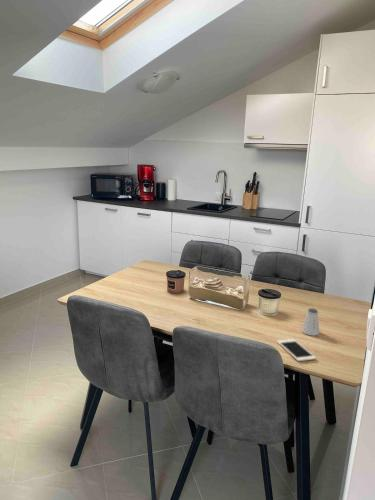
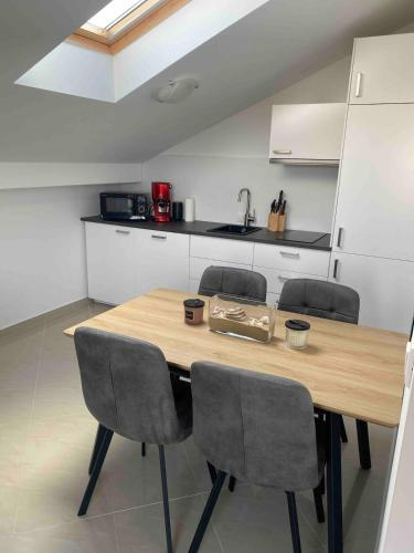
- saltshaker (311, 320)
- cell phone (295, 349)
